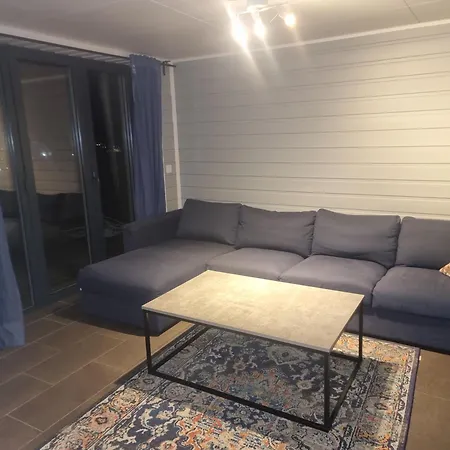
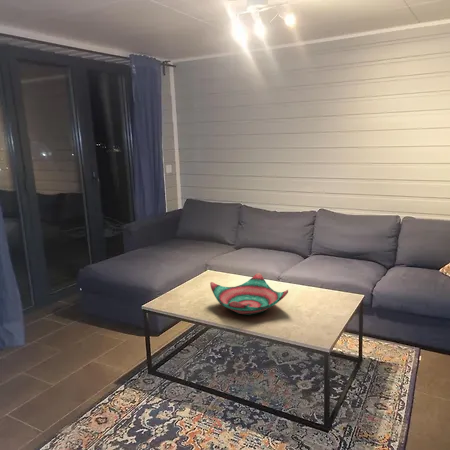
+ decorative bowl (248, 297)
